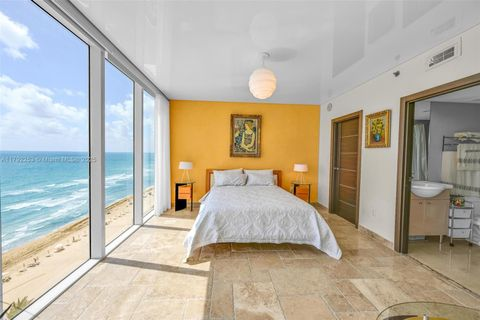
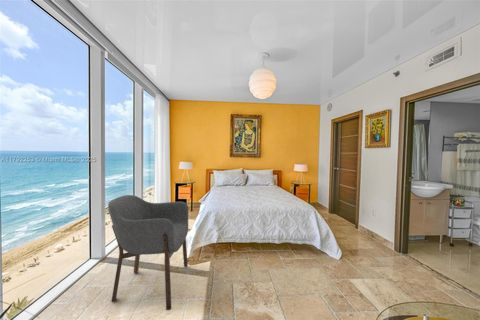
+ armchair (150, 241)
